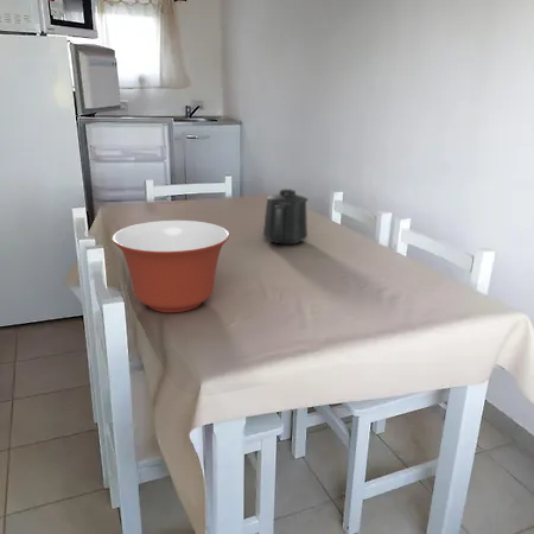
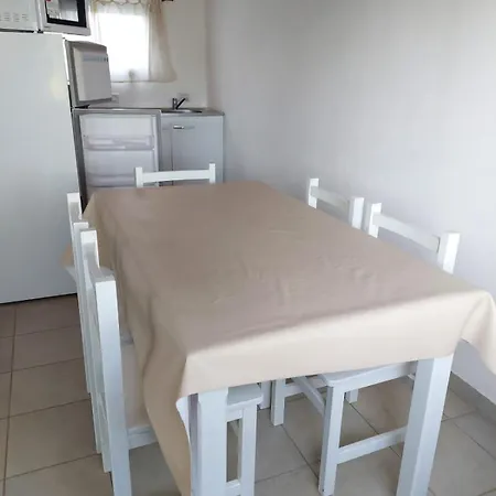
- mixing bowl (173, 268)
- mug (287, 217)
